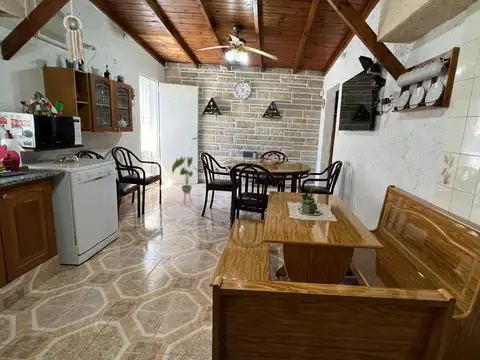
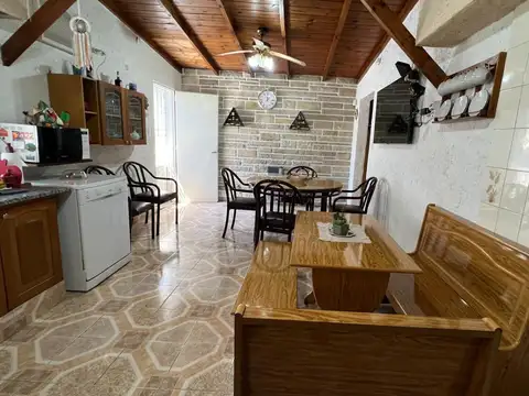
- house plant (185, 180)
